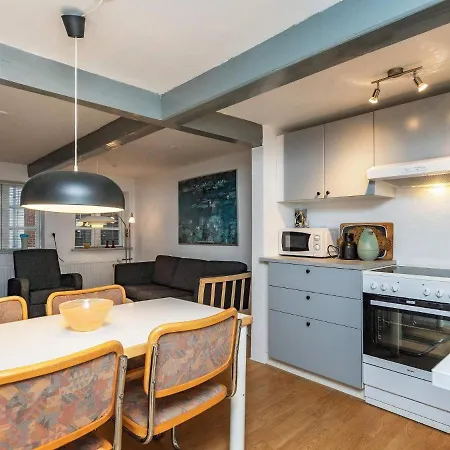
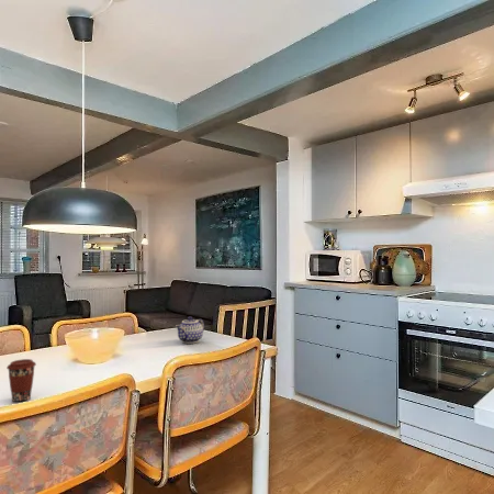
+ teapot (190, 328)
+ coffee cup (21, 380)
